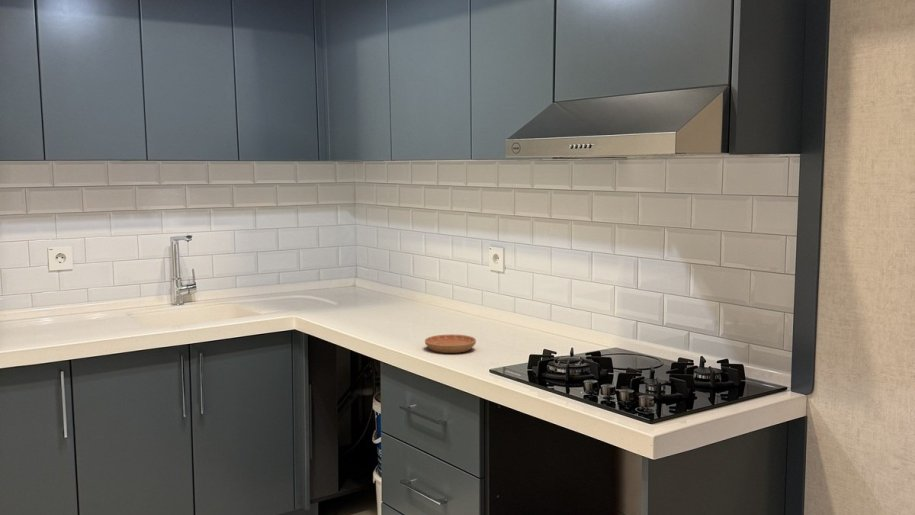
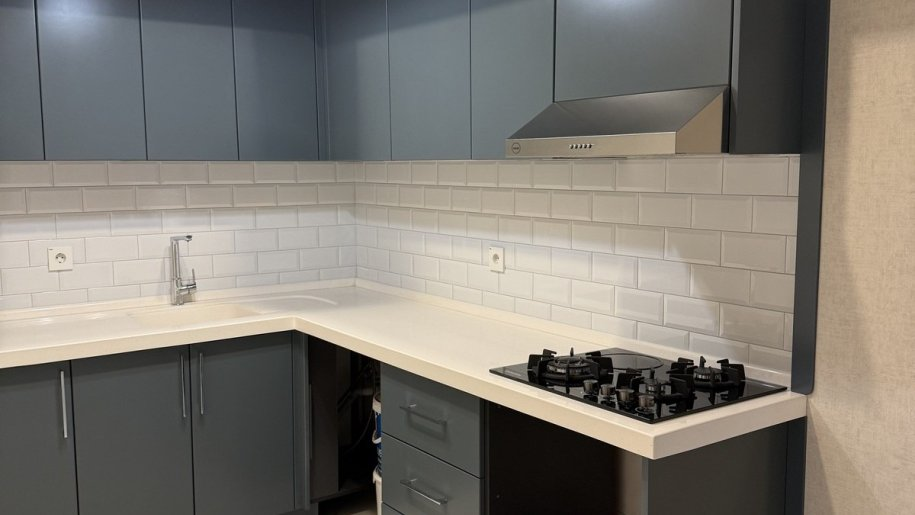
- saucer (450, 344)
